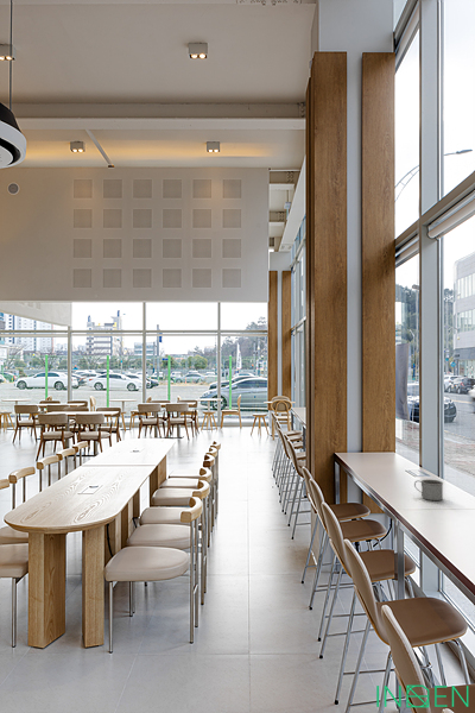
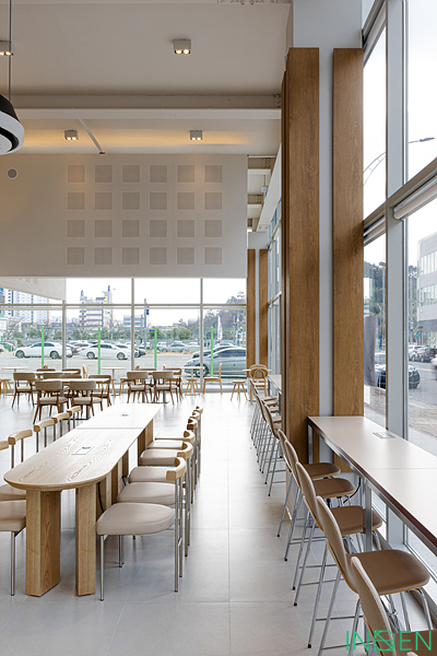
- mug (430, 488)
